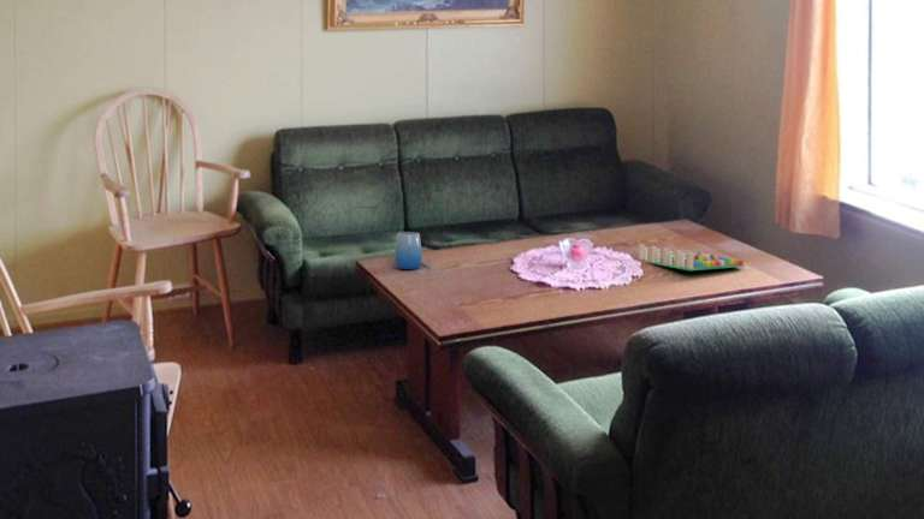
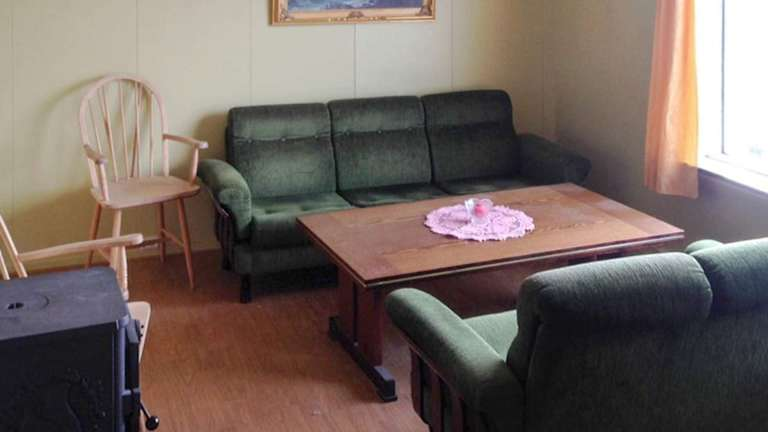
- board game (689, 255)
- cup (408, 250)
